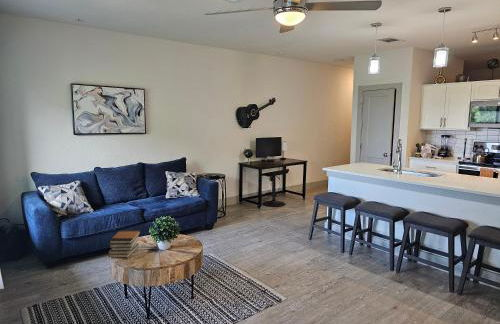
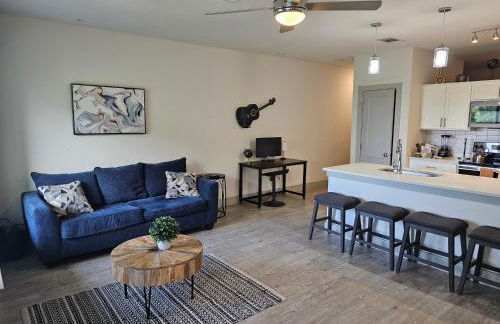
- book stack (125, 243)
